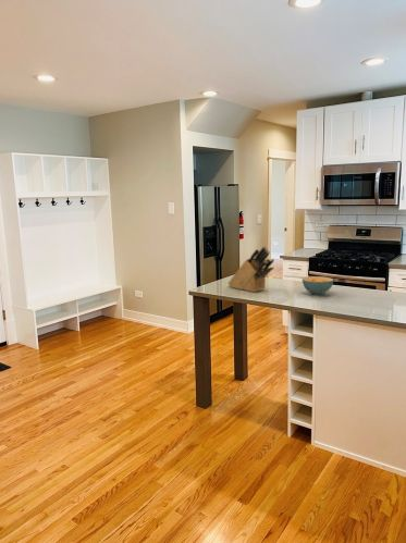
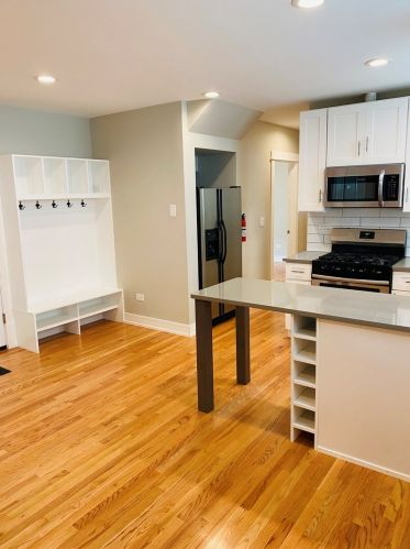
- cereal bowl (317, 286)
- knife block (250, 267)
